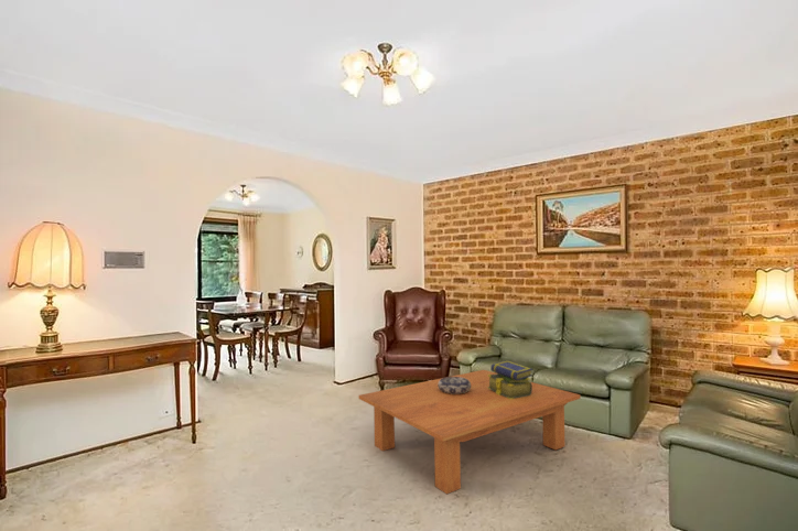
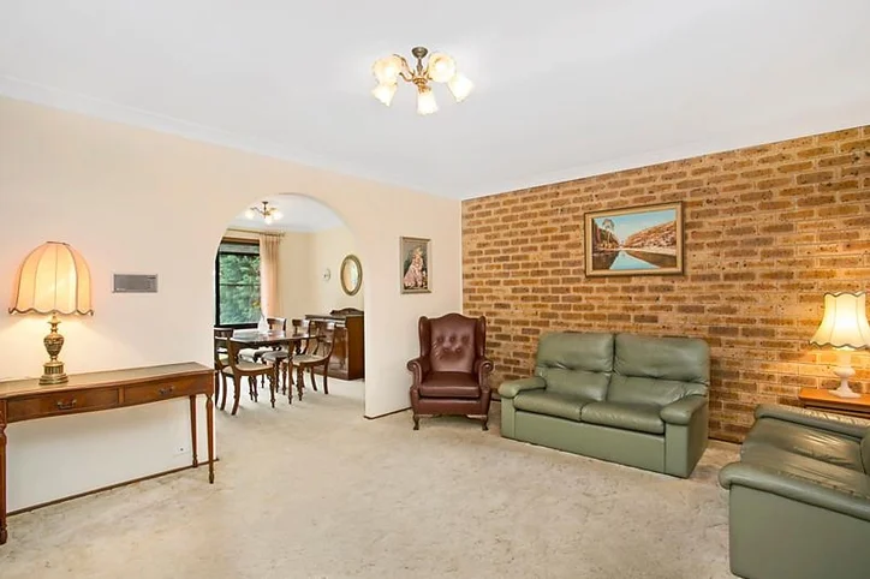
- coffee table (468, 420)
- stack of books (510, 378)
- decorative bowl (454, 384)
